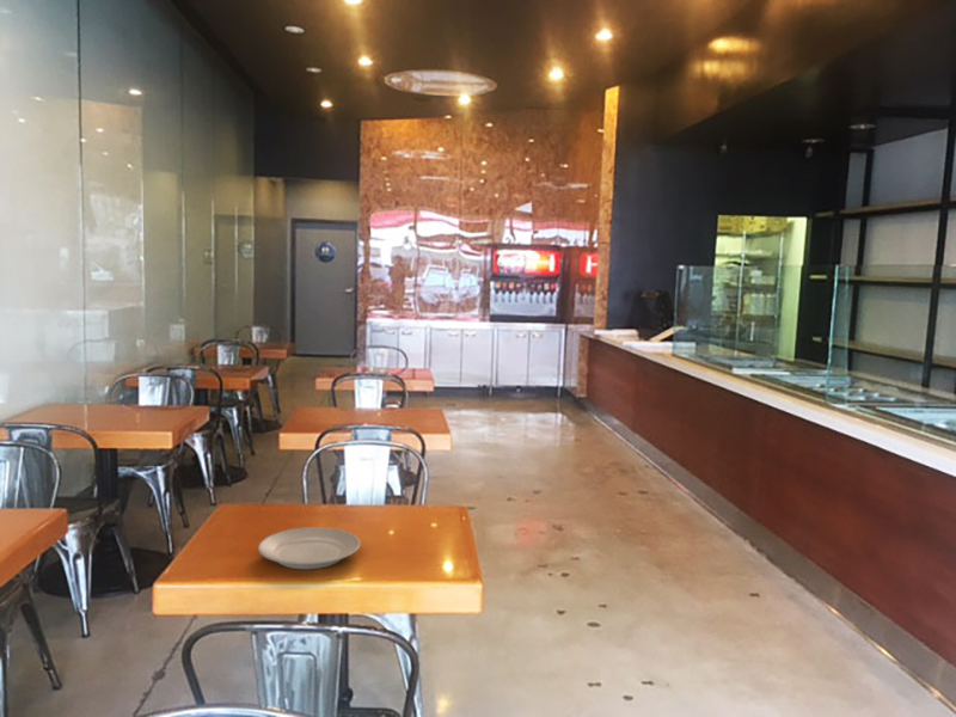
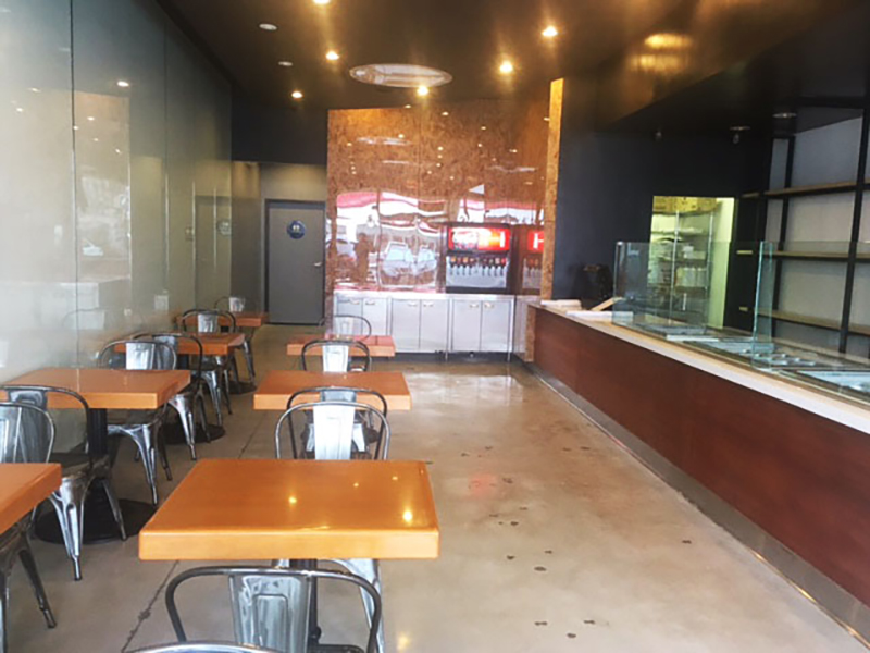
- plate (310, 550)
